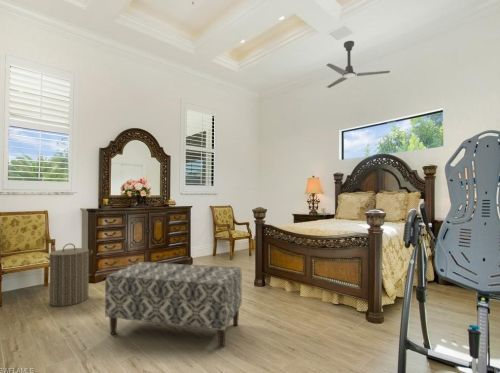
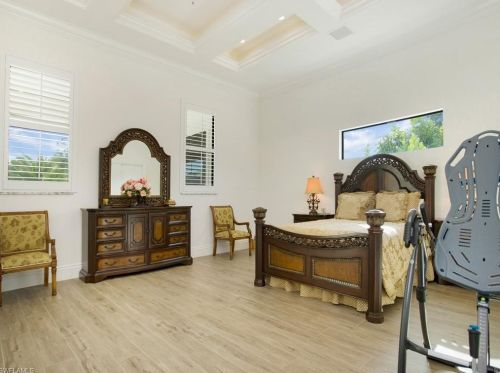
- bench (176, 300)
- laundry hamper (69, 271)
- ceiling fan (350, 58)
